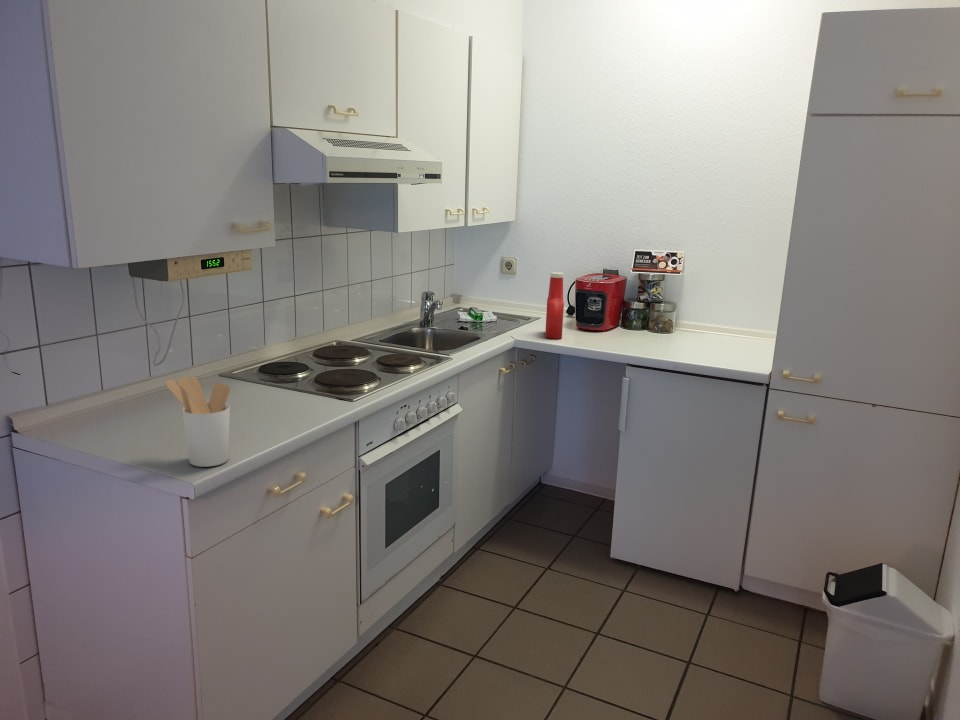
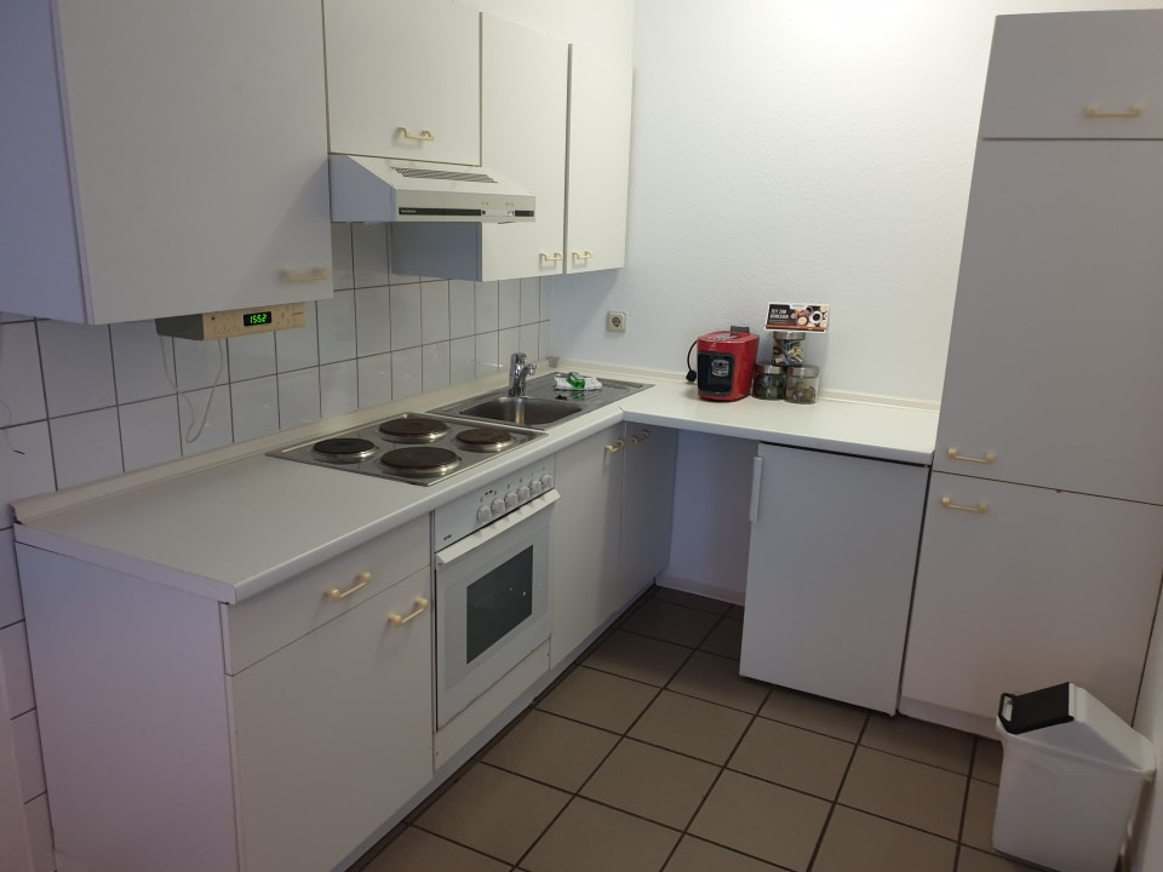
- utensil holder (199, 418)
- soap bottle (555, 304)
